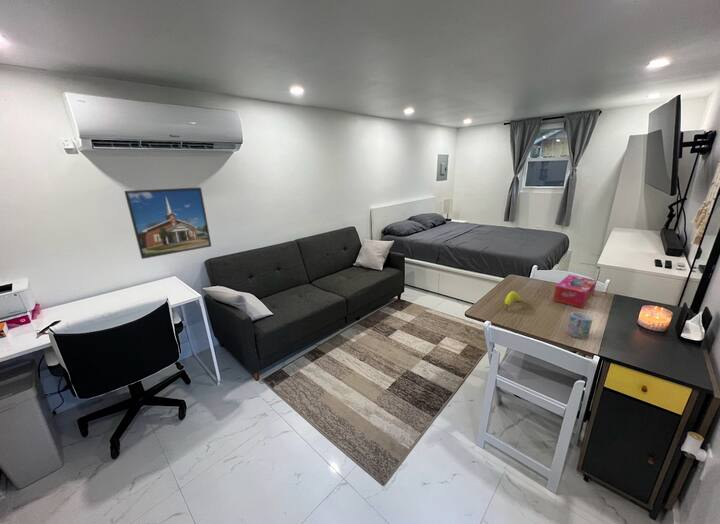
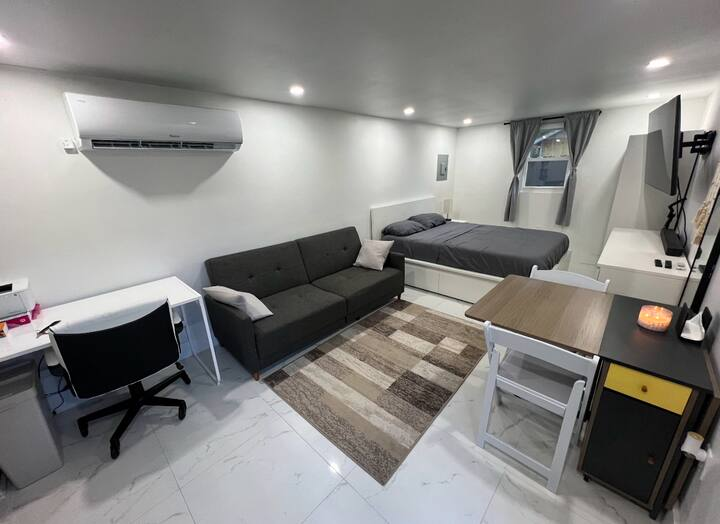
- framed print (172, 221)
- tissue box (575, 290)
- mug (579, 323)
- banana (512, 298)
